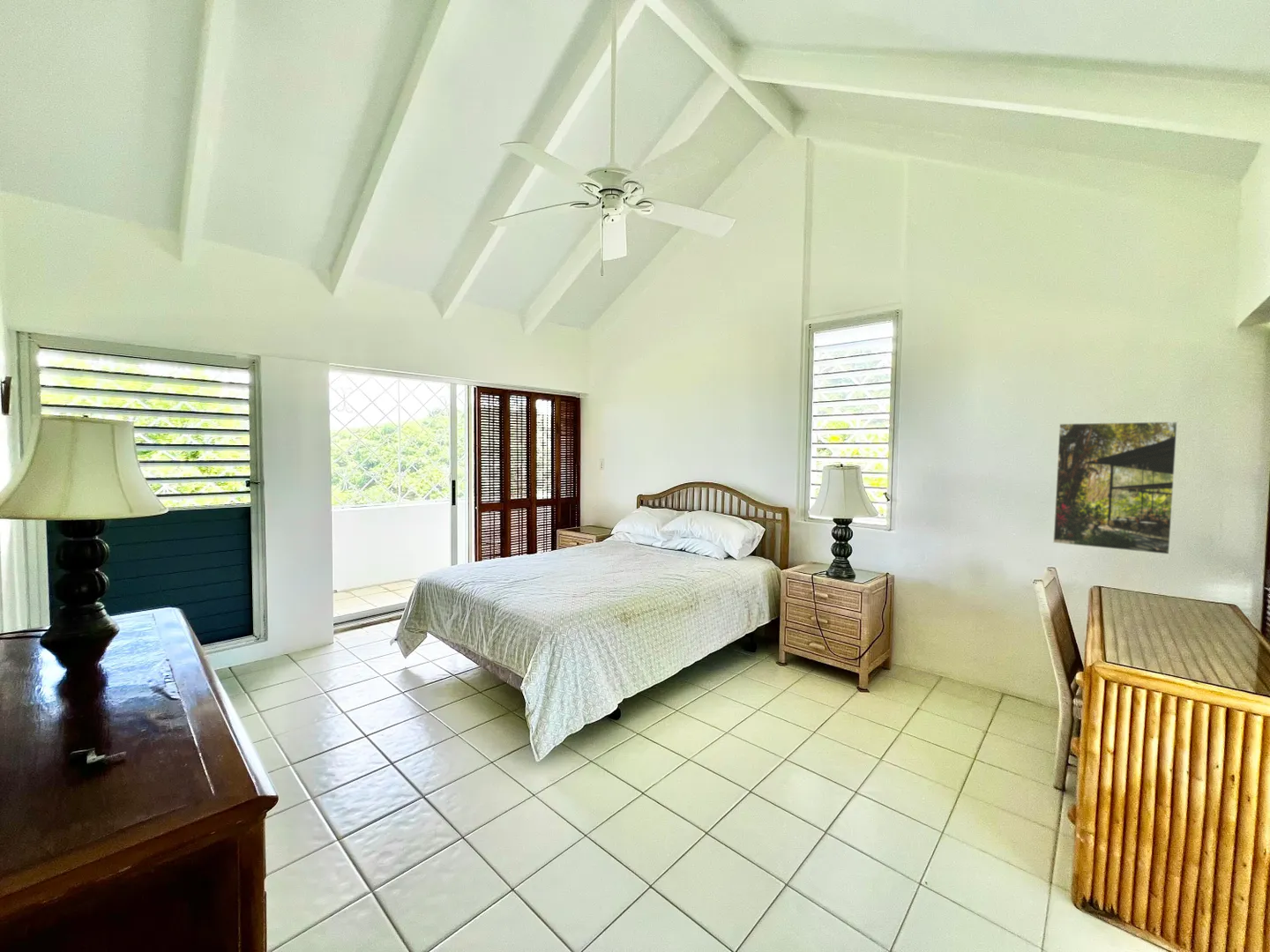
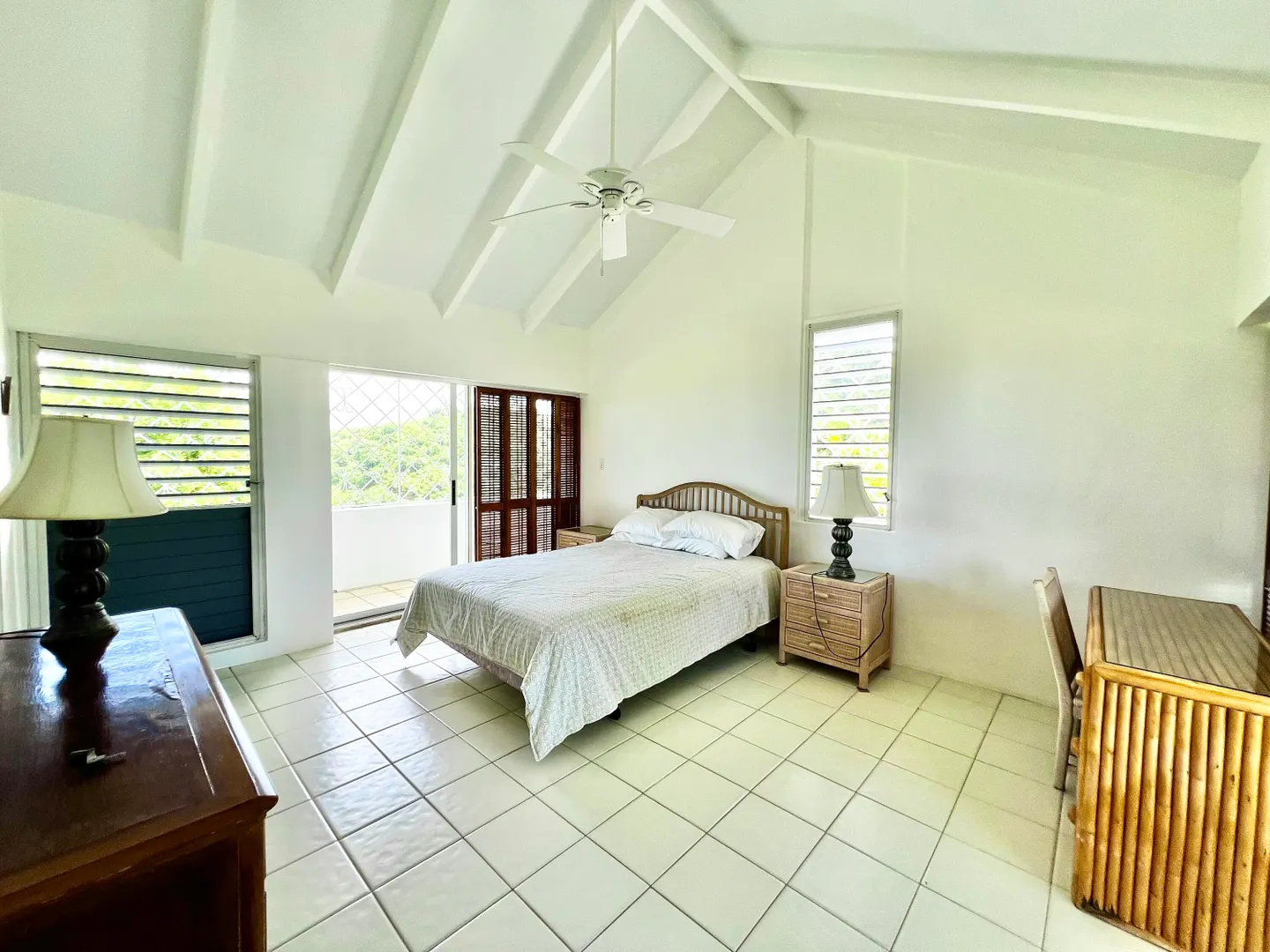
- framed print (1111, 486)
